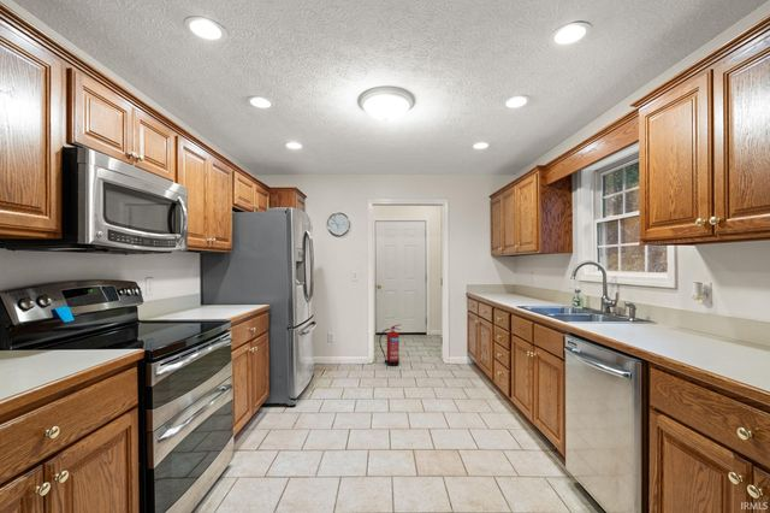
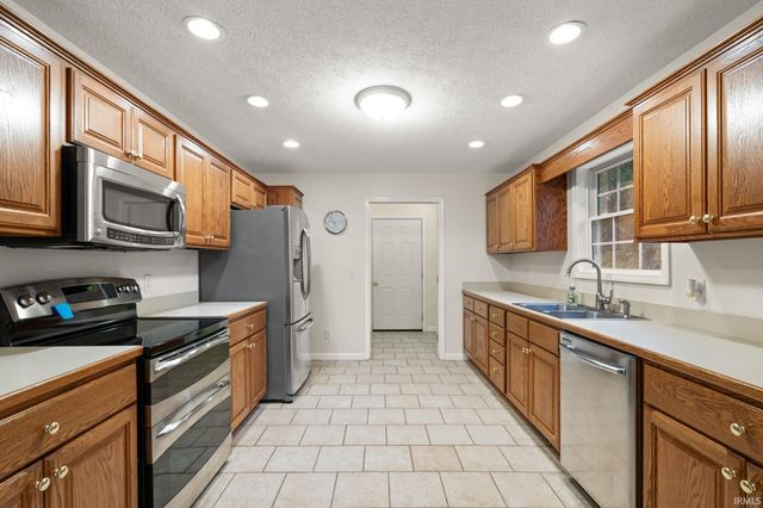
- fire extinguisher (390, 344)
